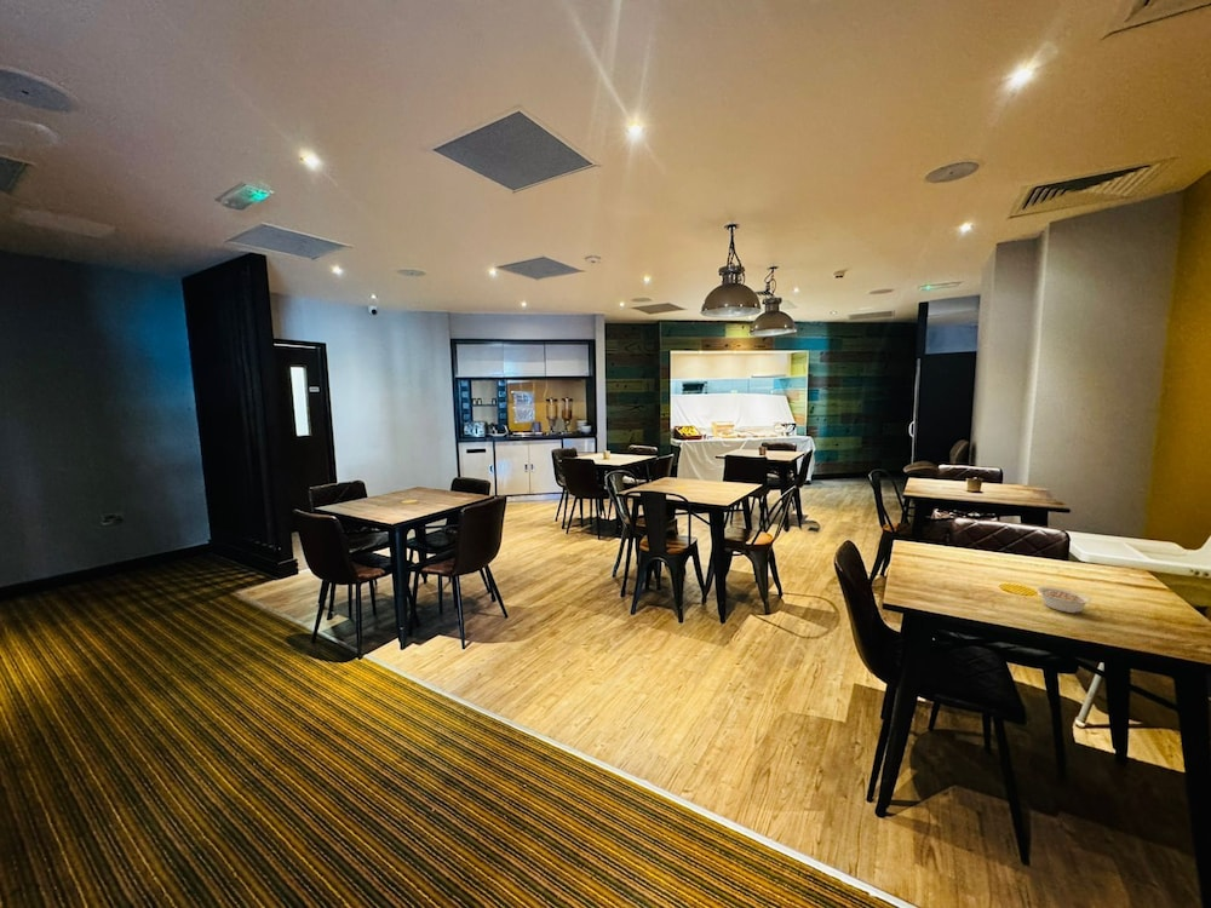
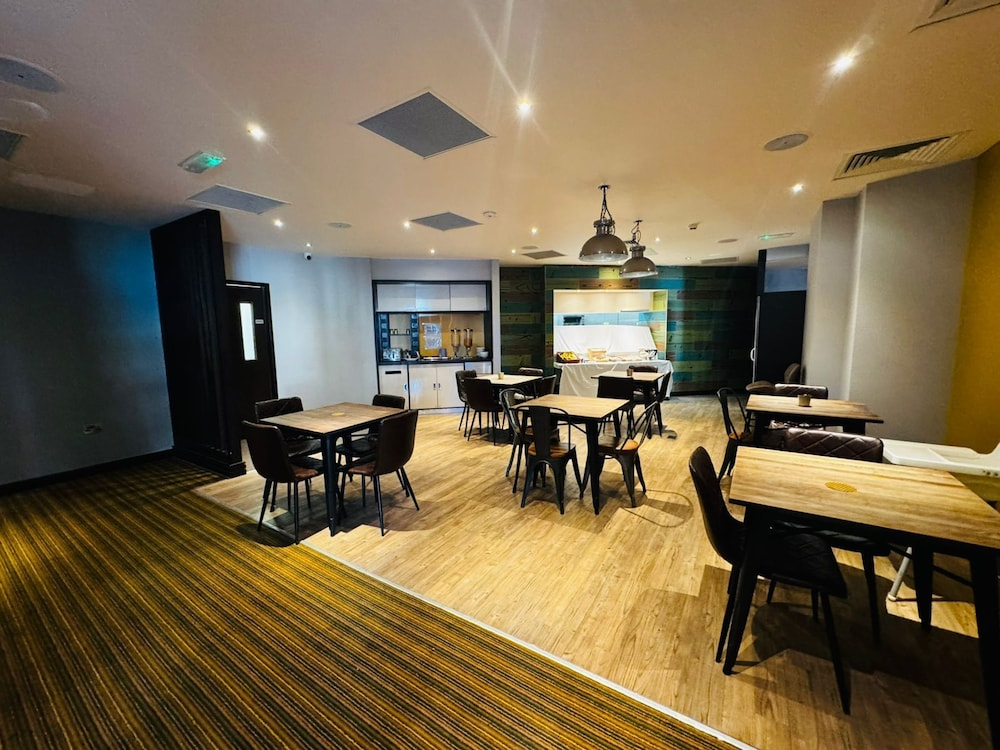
- legume (1064, 599)
